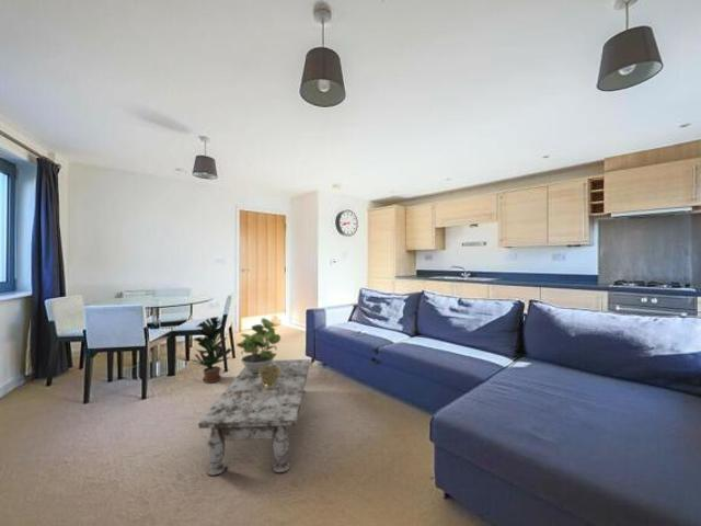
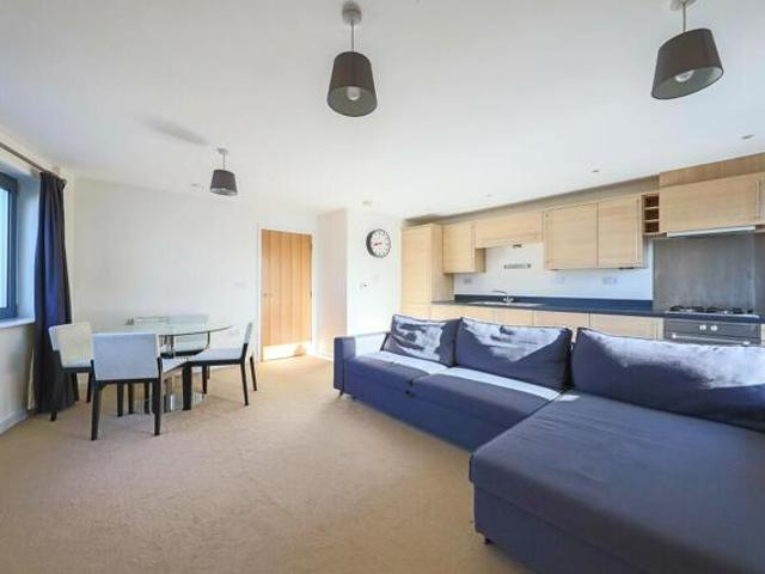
- potted plant (258, 344)
- coffee table (267, 402)
- potted plant (212, 350)
- decorative bowl (269, 377)
